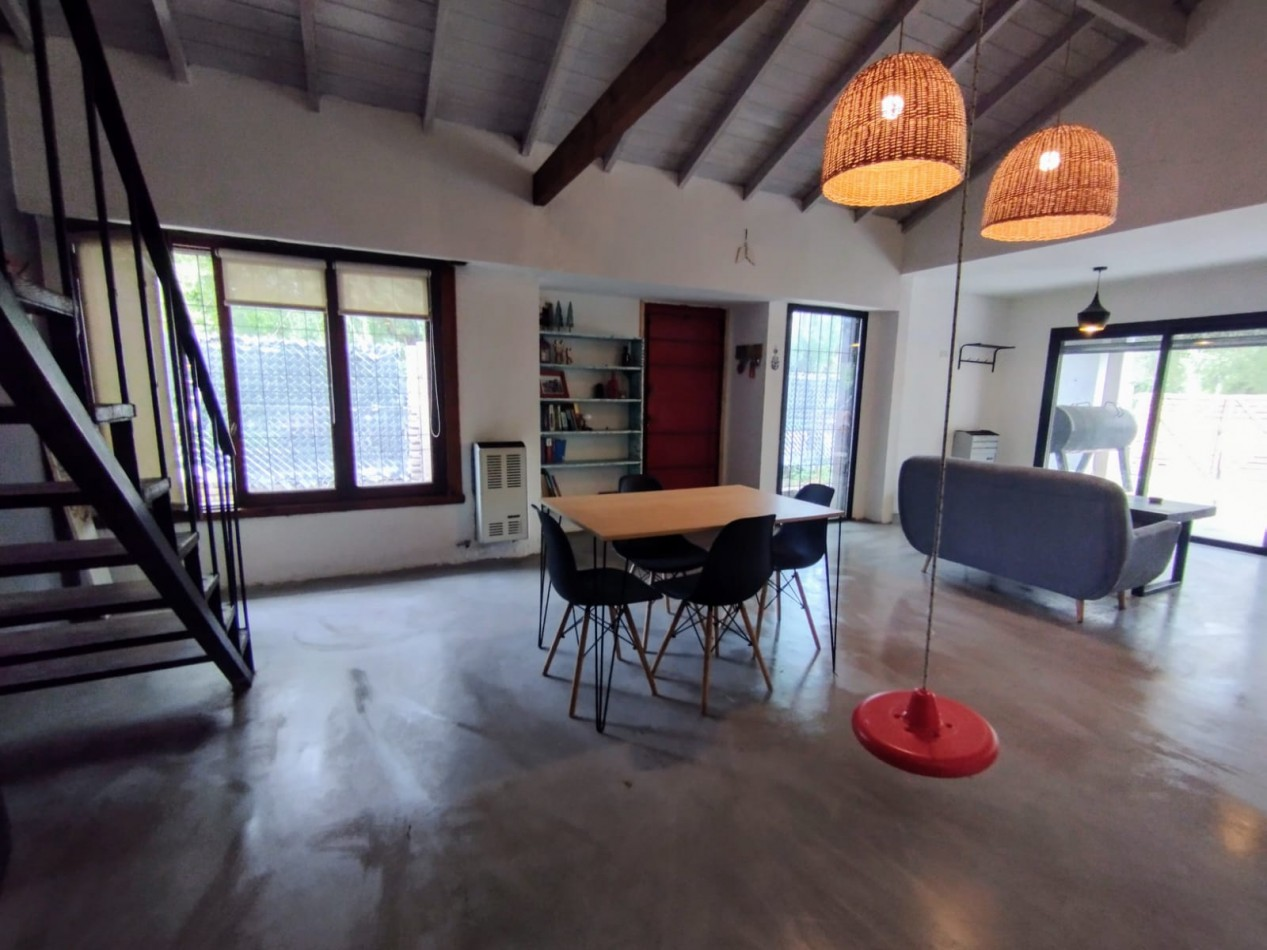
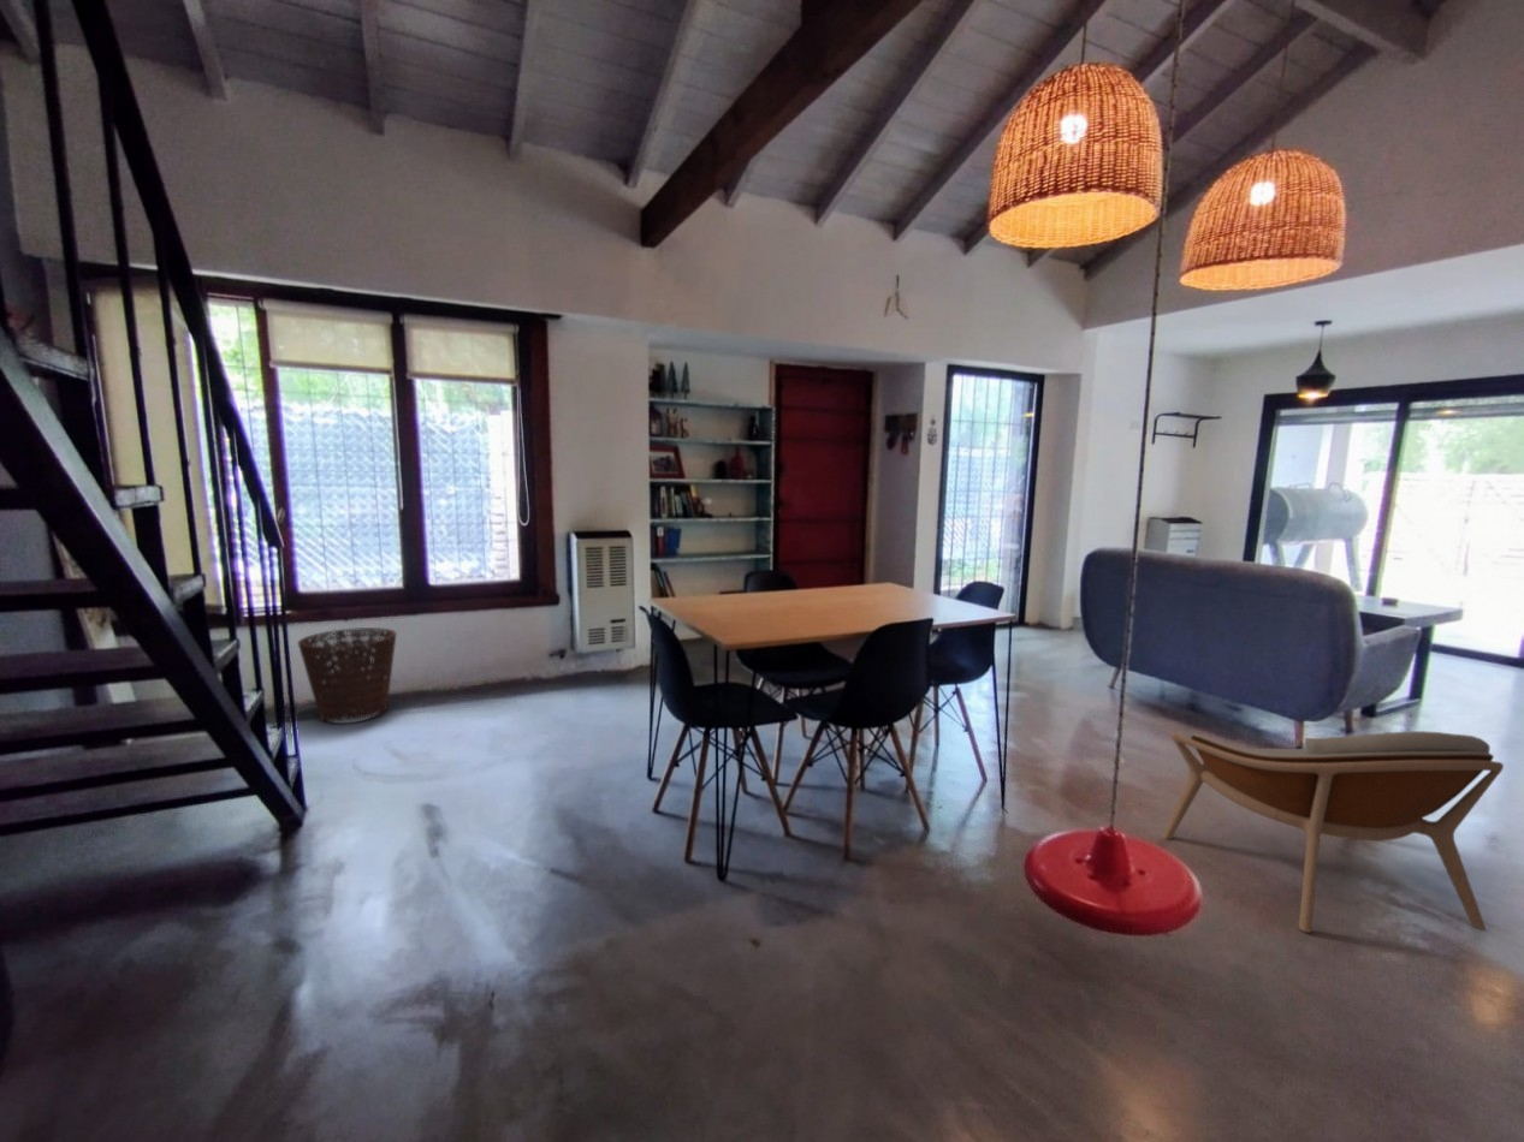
+ basket (351, 676)
+ armchair (1336, 795)
